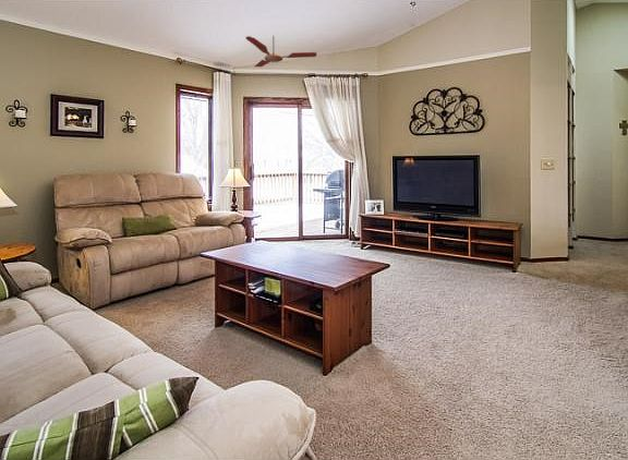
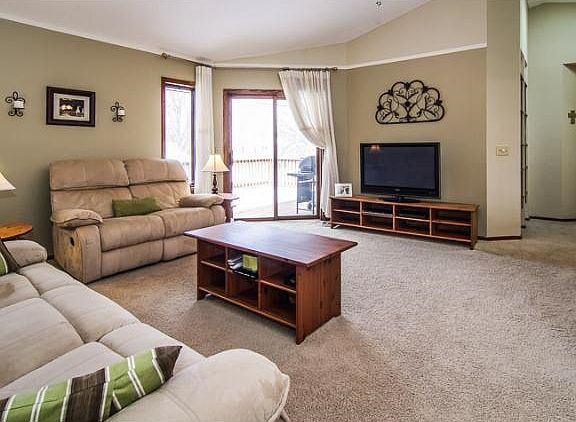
- ceiling fan (280, 56)
